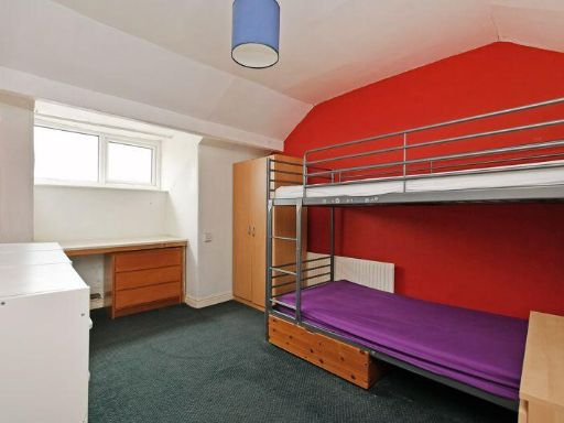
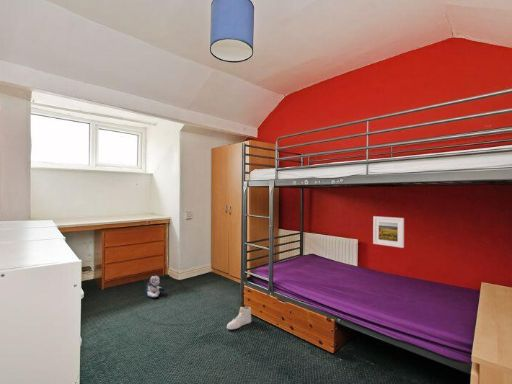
+ sneaker (239, 316)
+ plush toy (155, 283)
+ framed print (388, 231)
